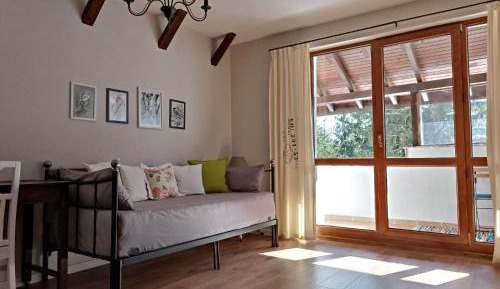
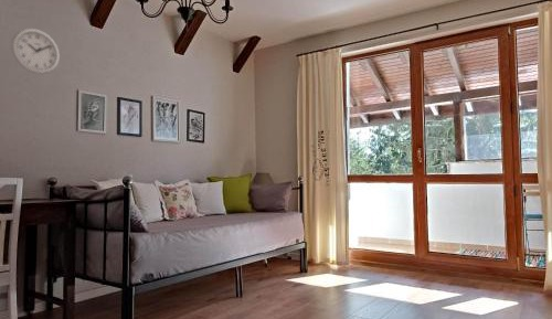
+ wall clock (36, 51)
